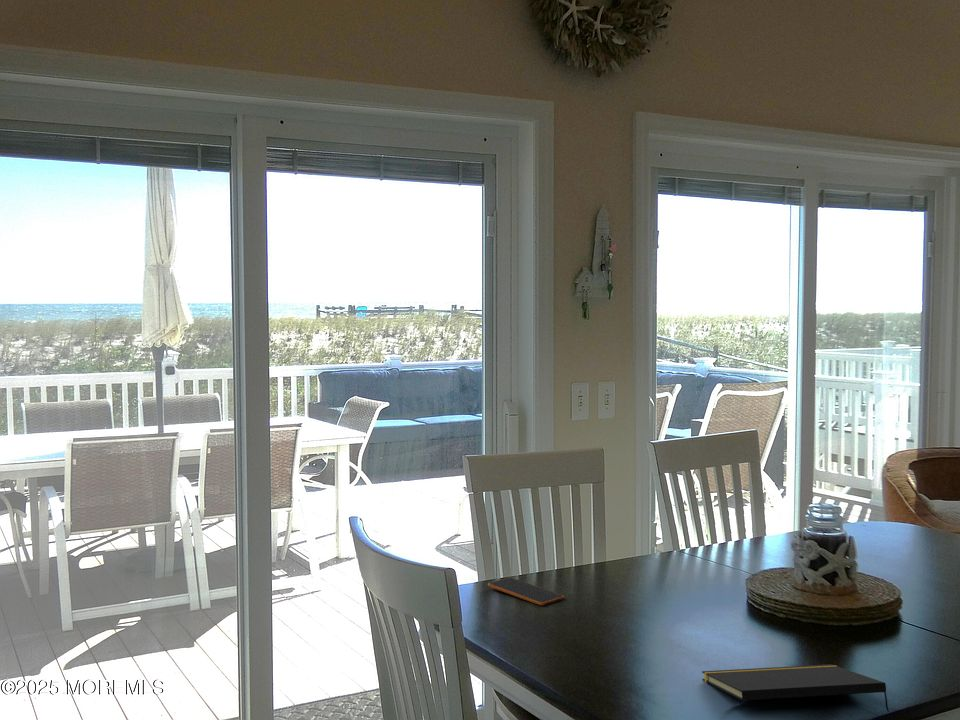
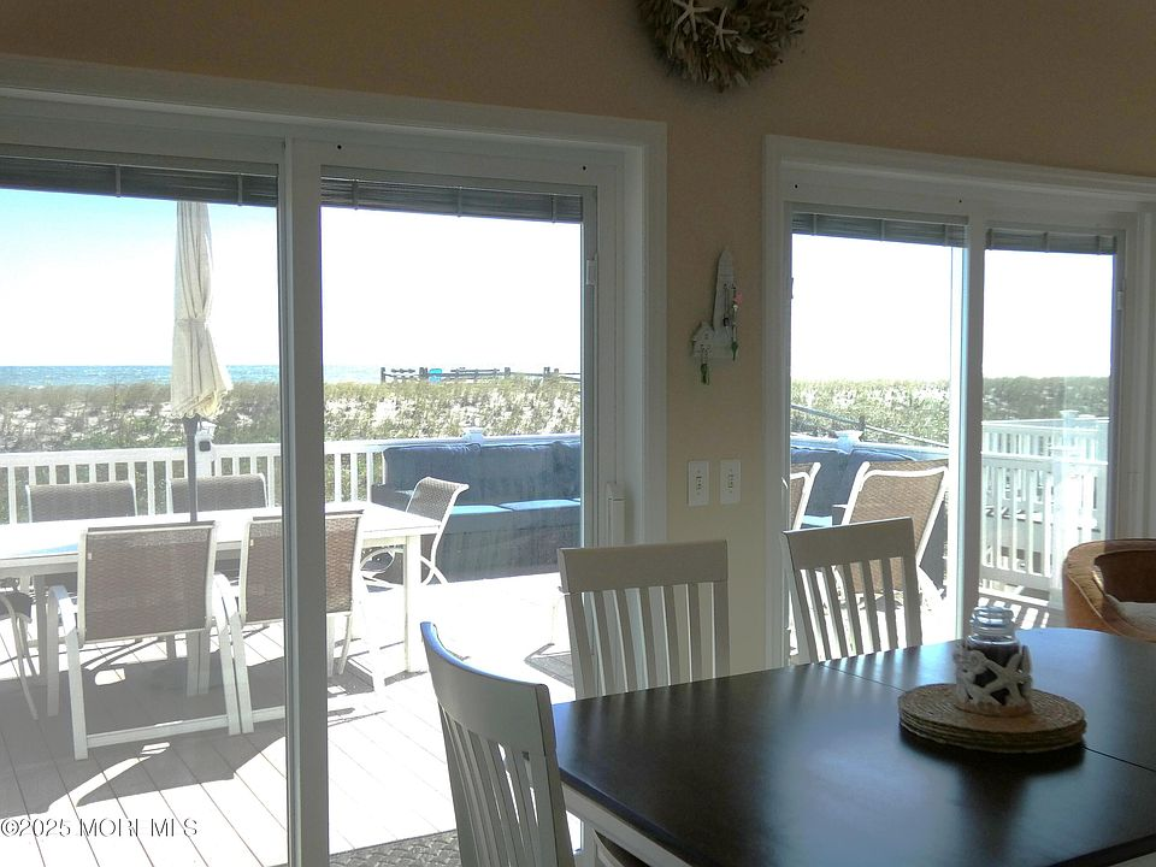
- smartphone (525, 591)
- notepad (789, 681)
